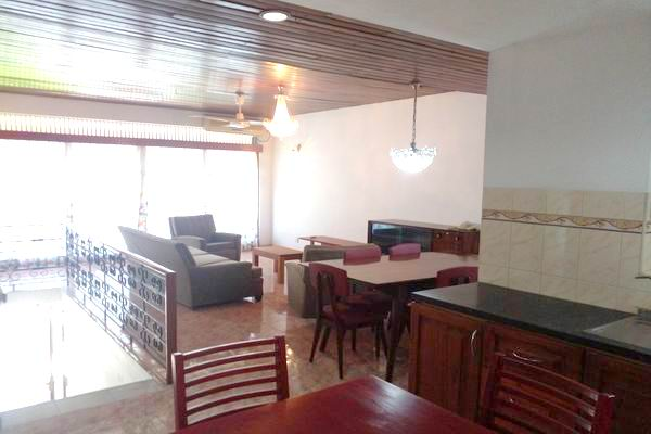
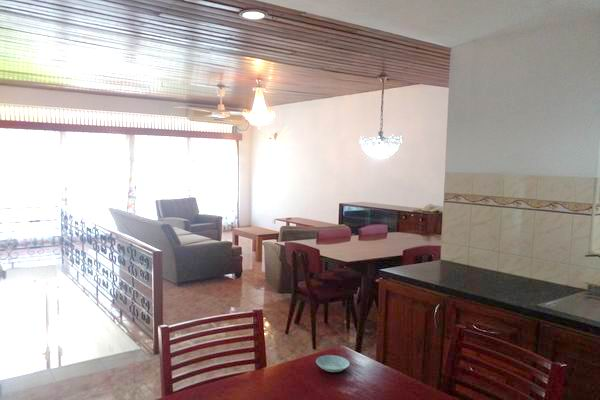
+ saucer (332, 364)
